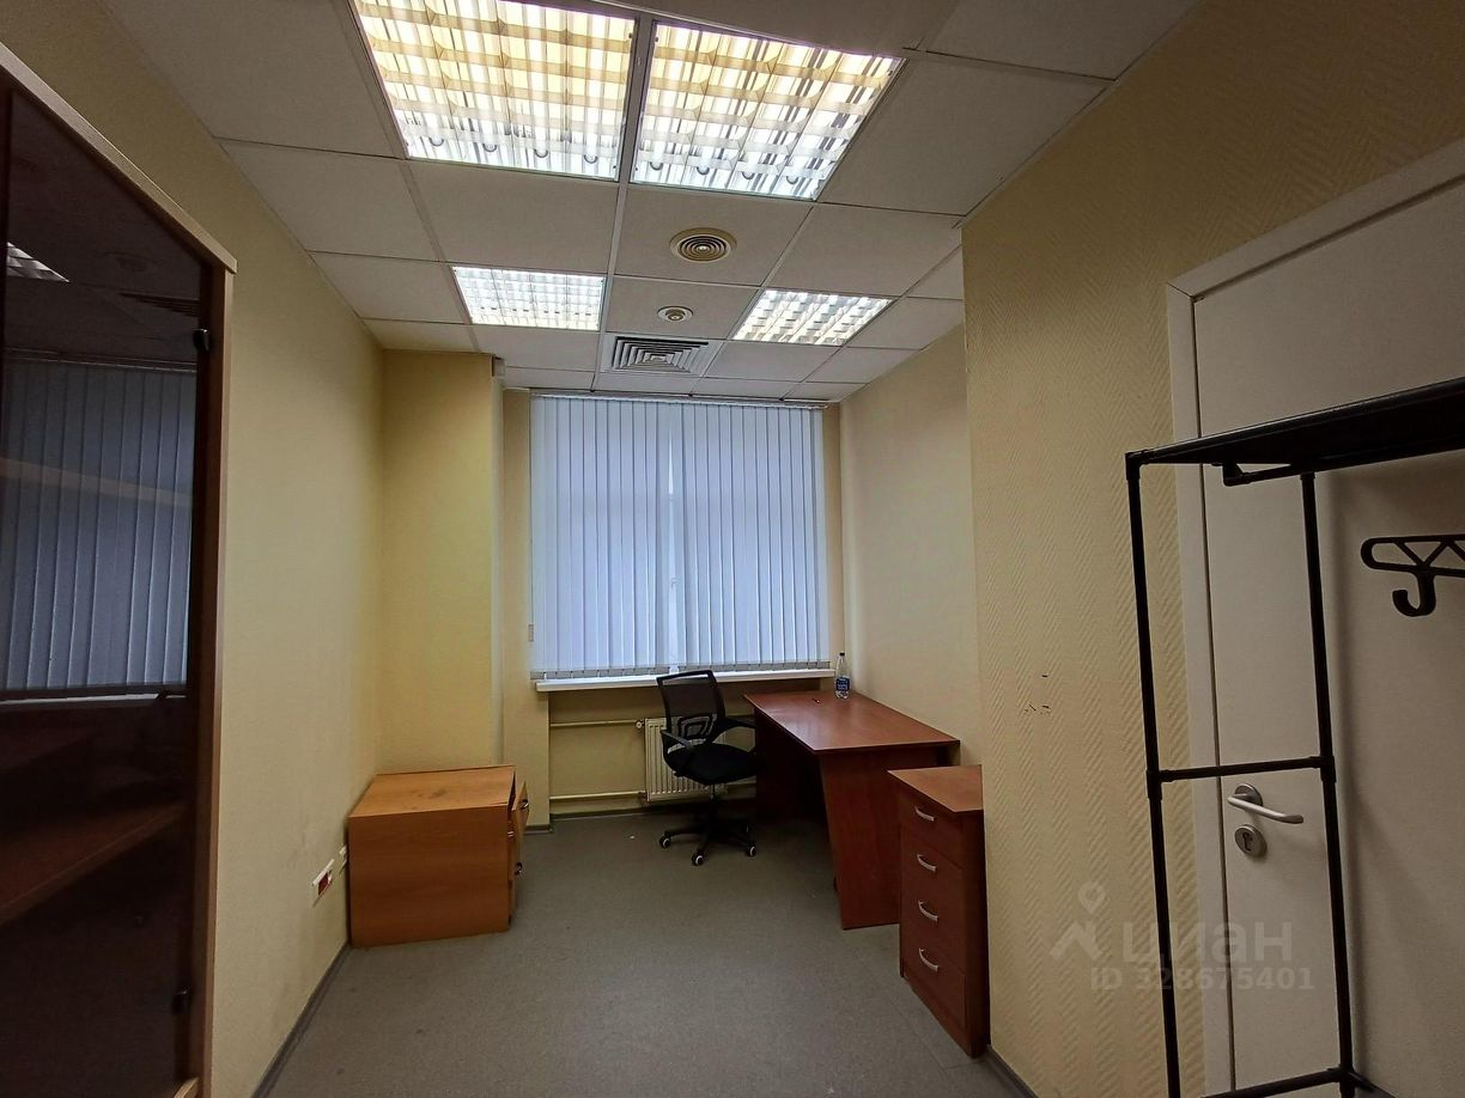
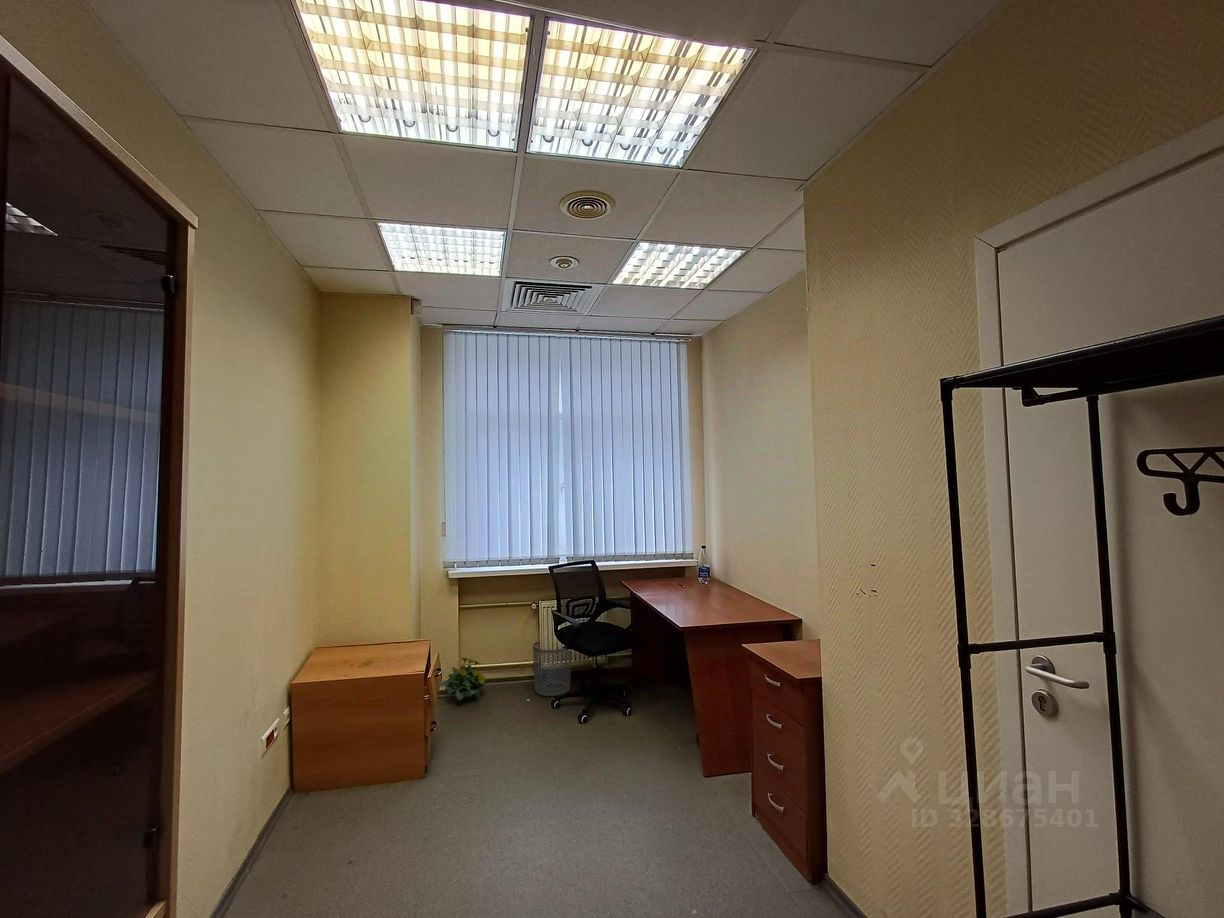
+ flowering plant (463, 679)
+ waste bin (552, 667)
